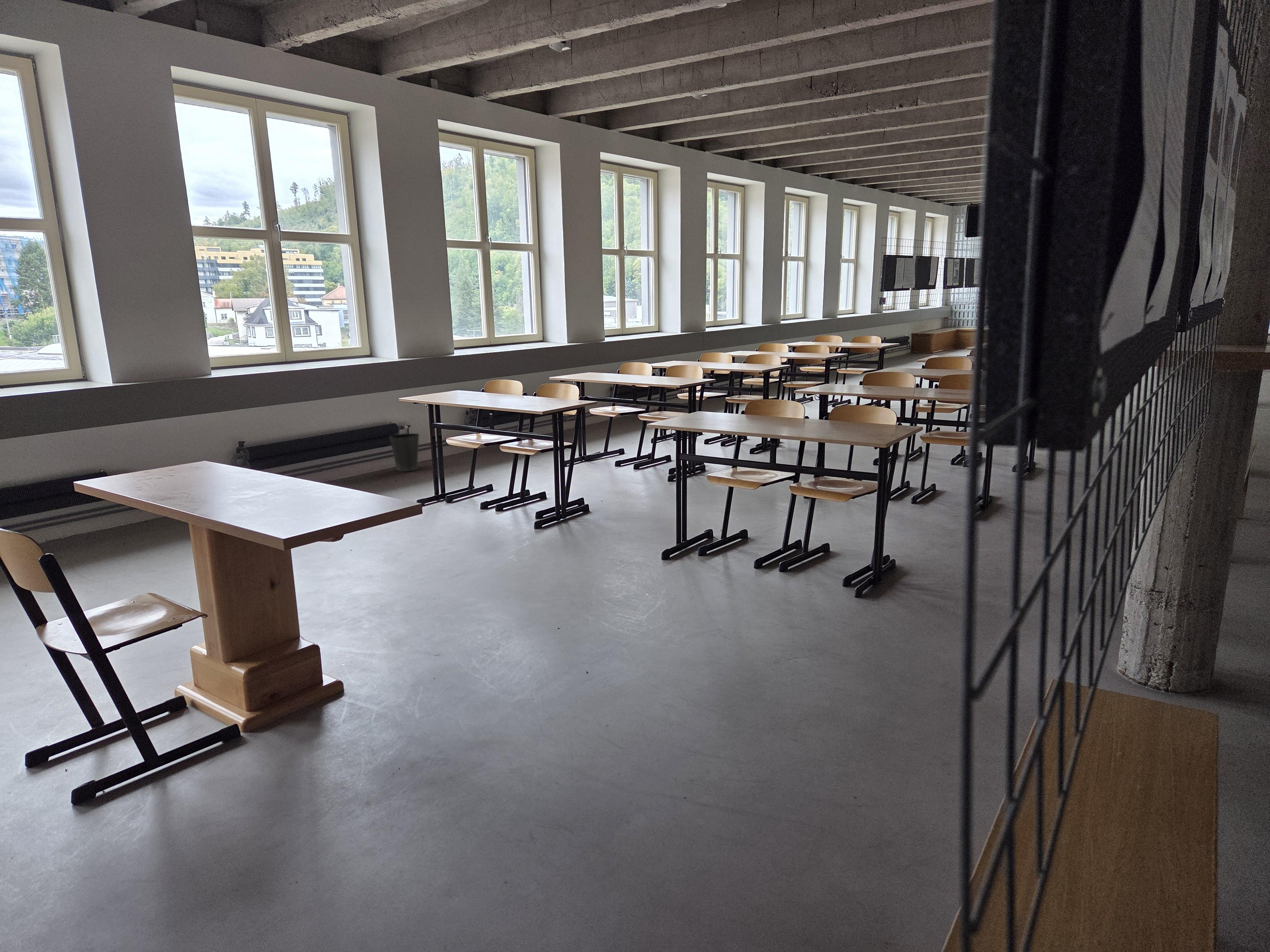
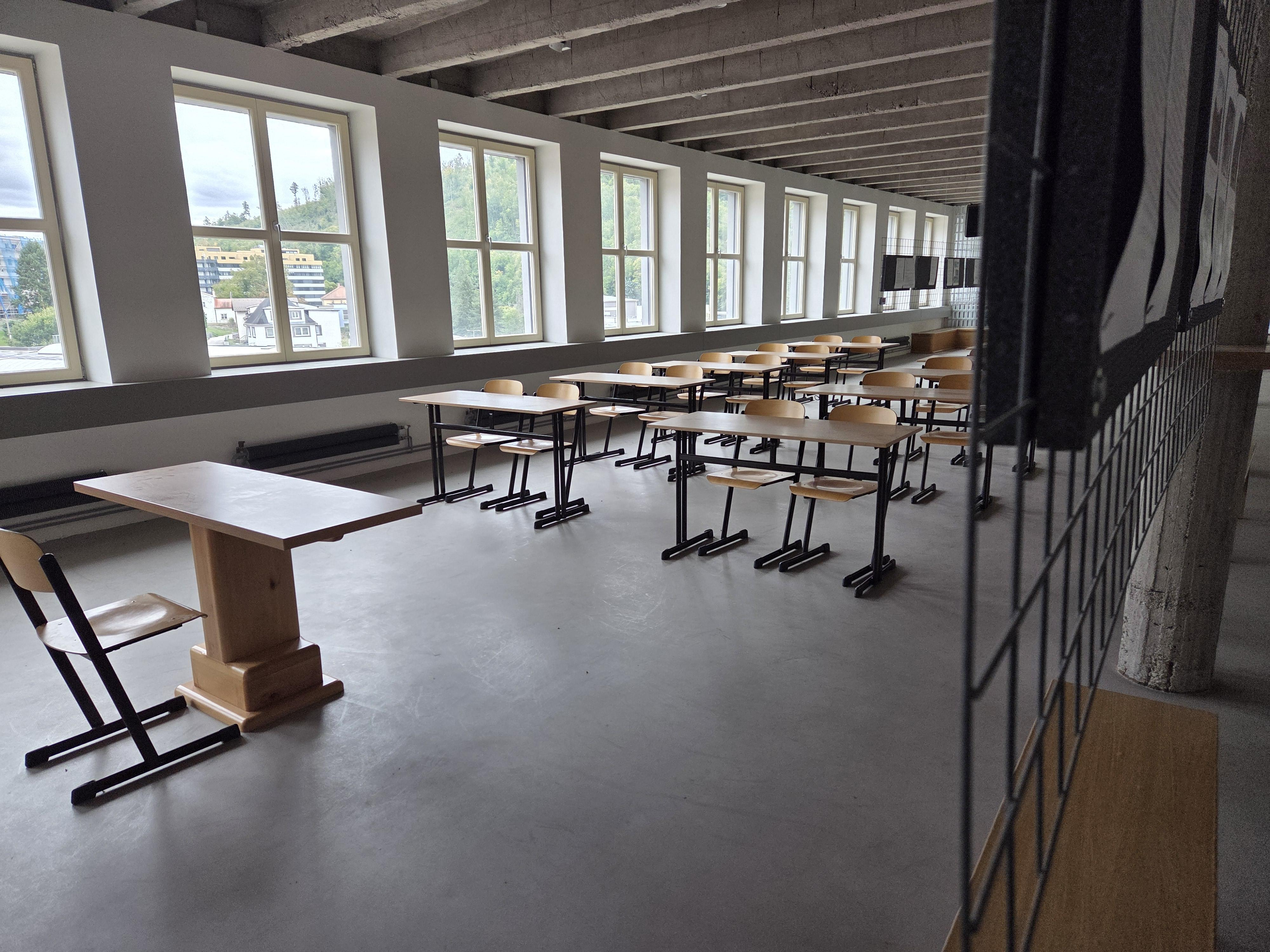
- waste basket (405, 453)
